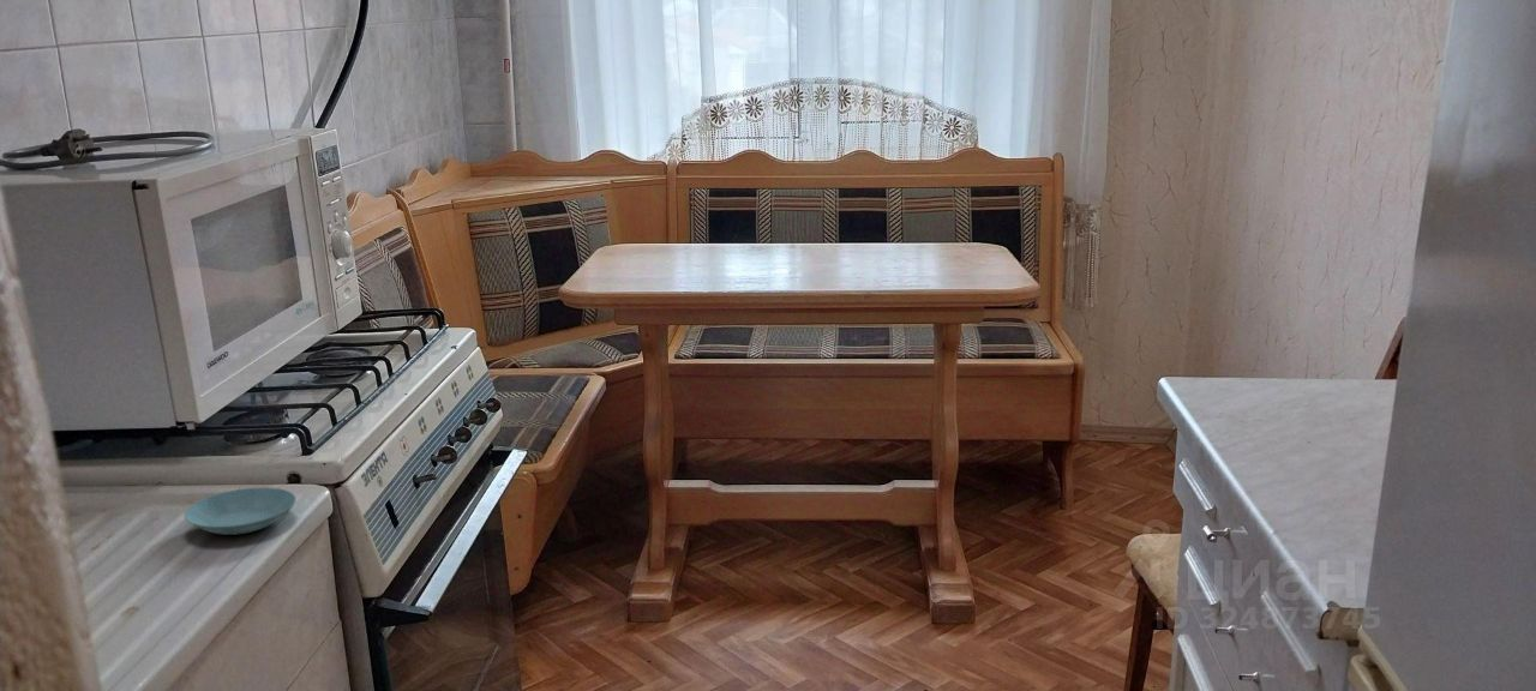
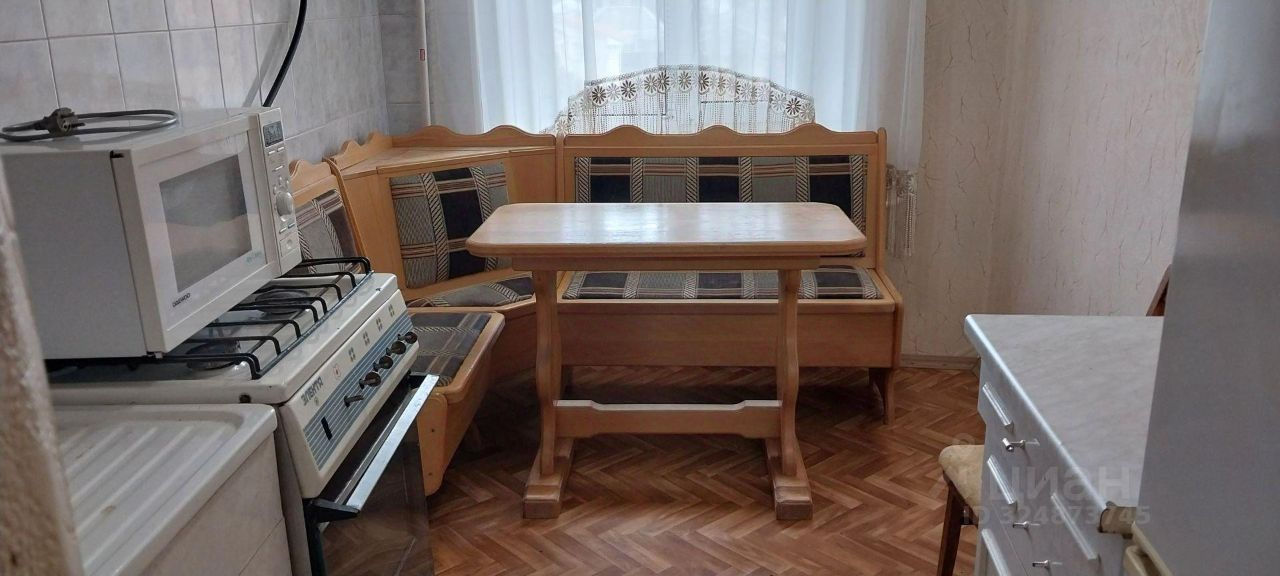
- saucer (241, 515)
